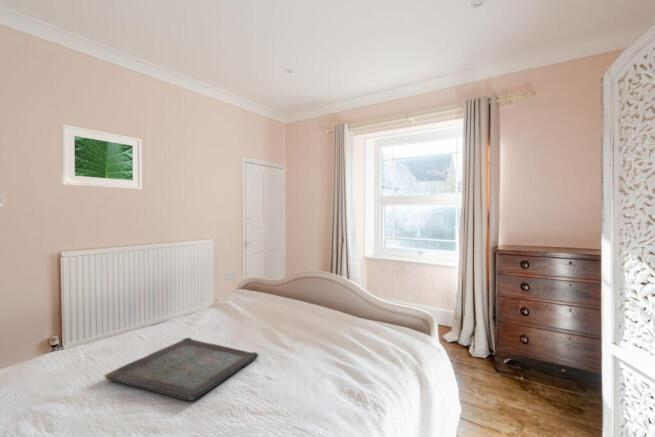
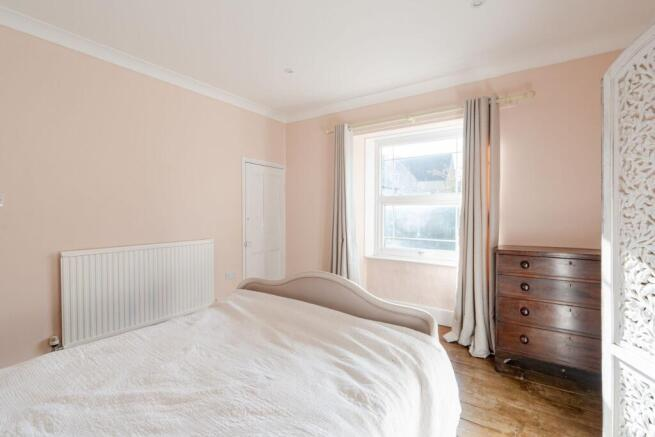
- serving tray (187, 364)
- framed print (105, 159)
